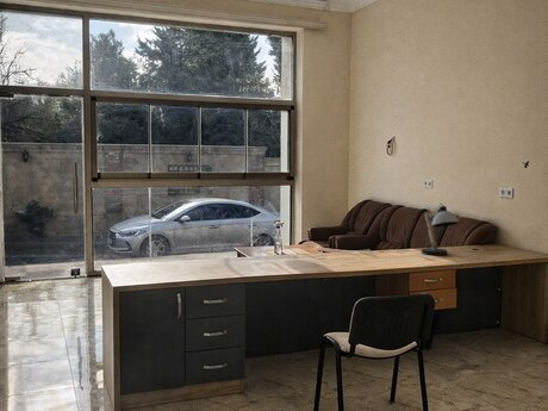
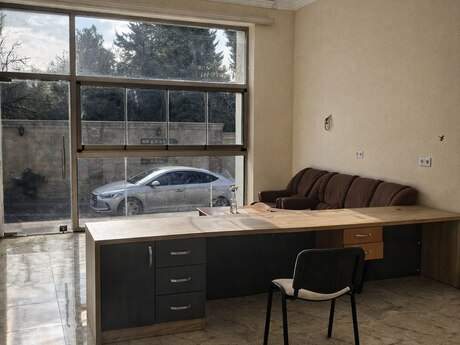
- desk lamp (437, 226)
